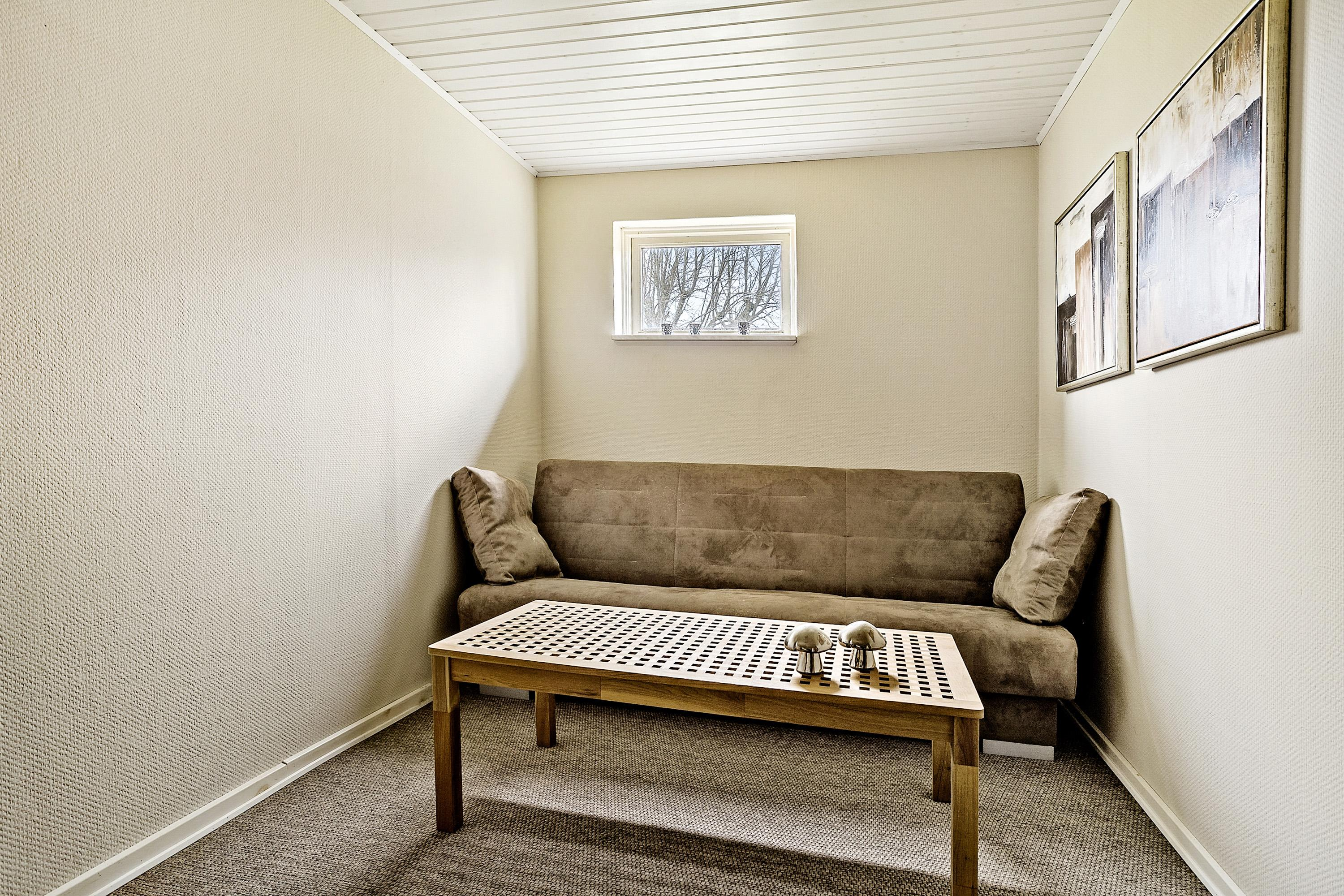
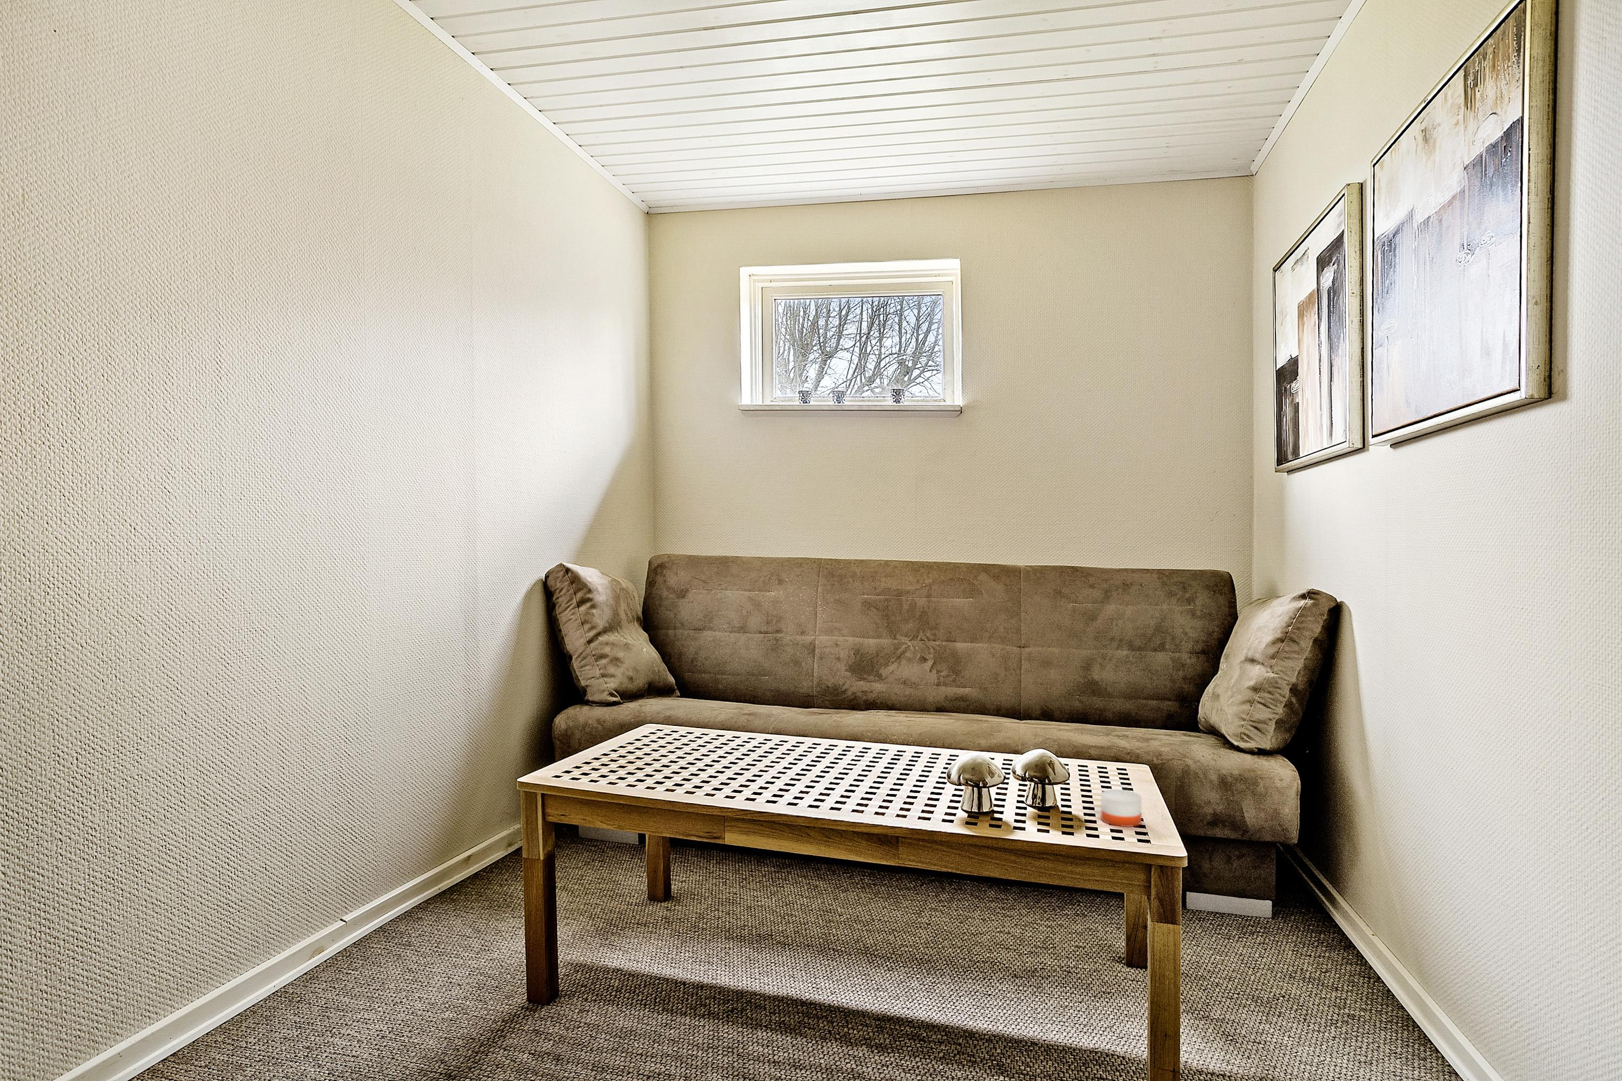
+ candle (1121, 794)
